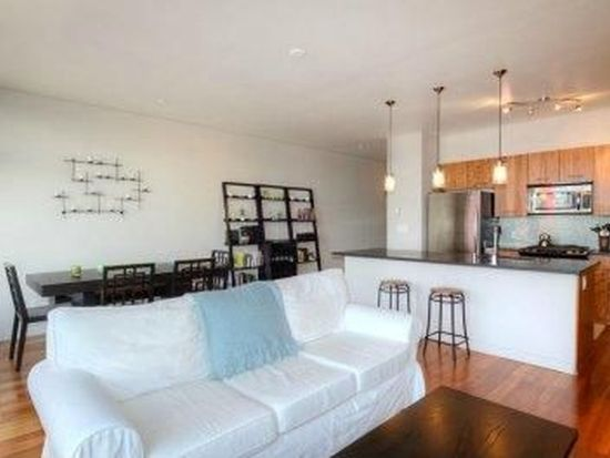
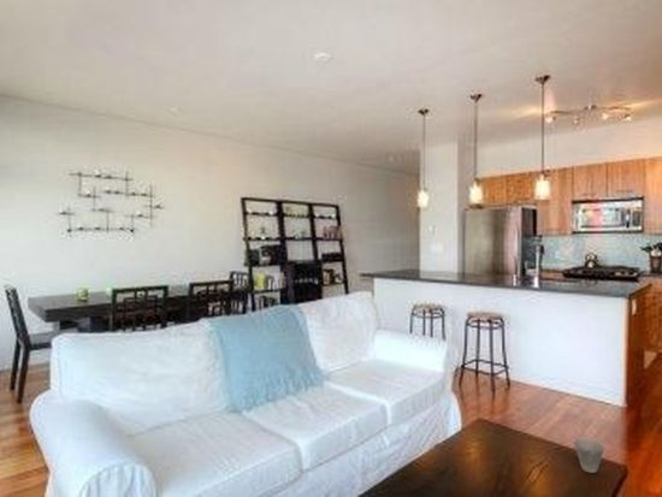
+ cup (589, 456)
